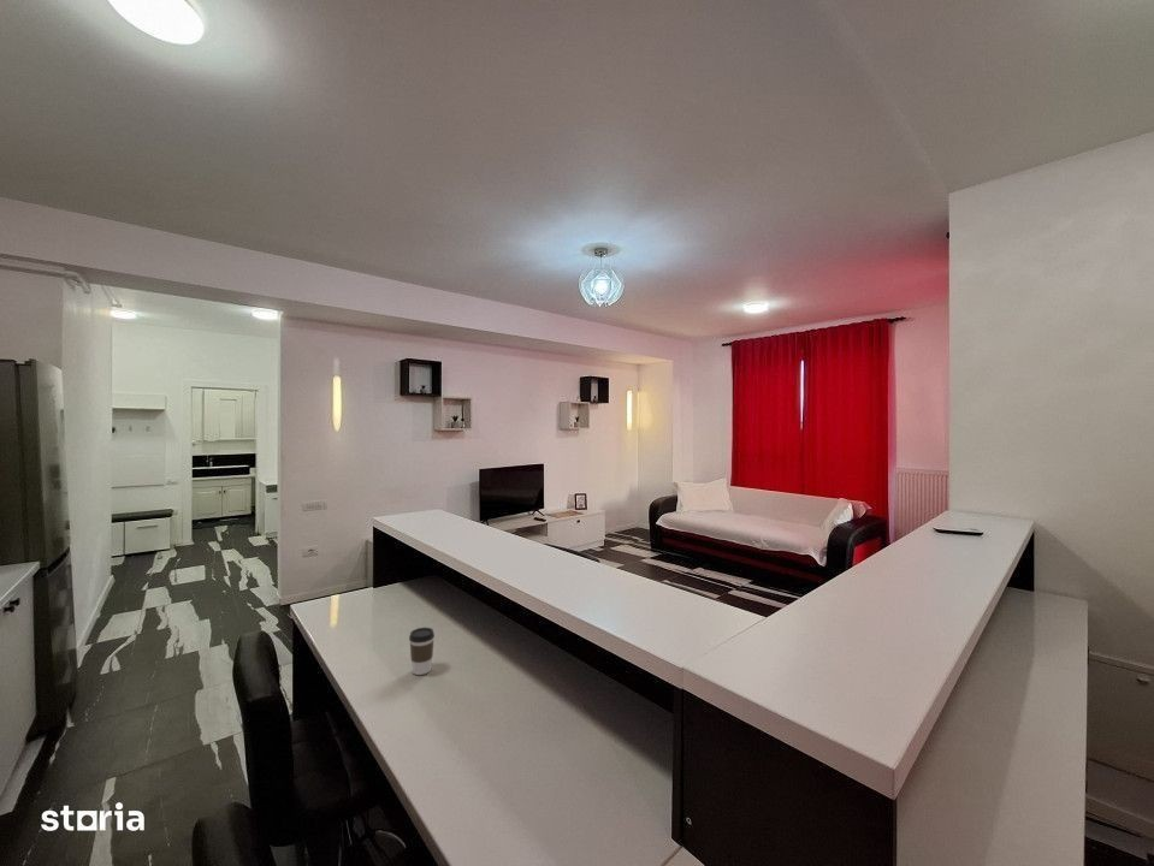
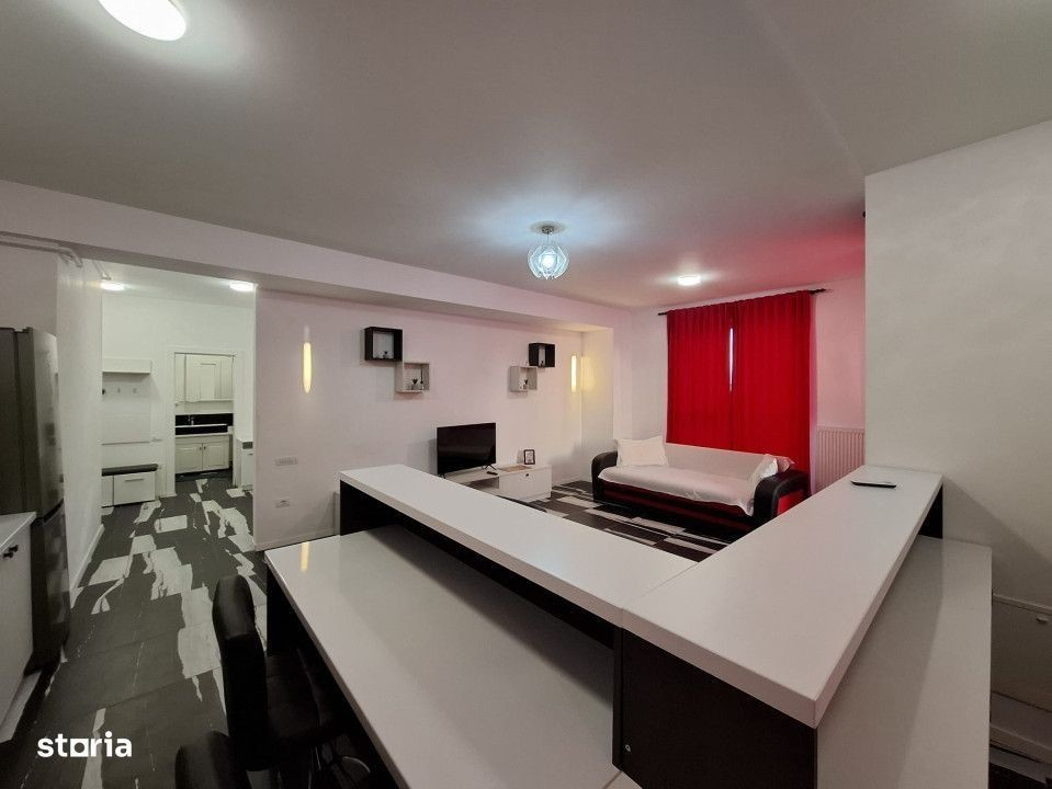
- coffee cup (421, 651)
